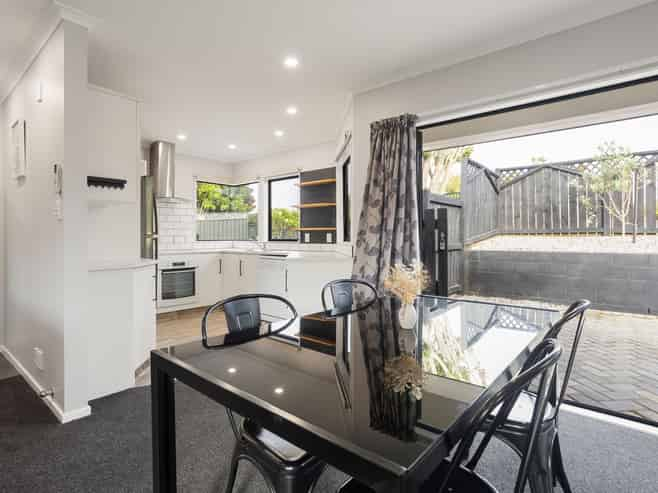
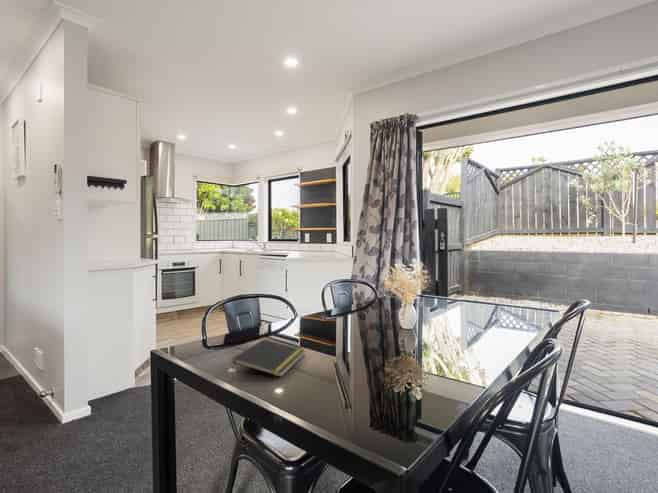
+ notepad (271, 355)
